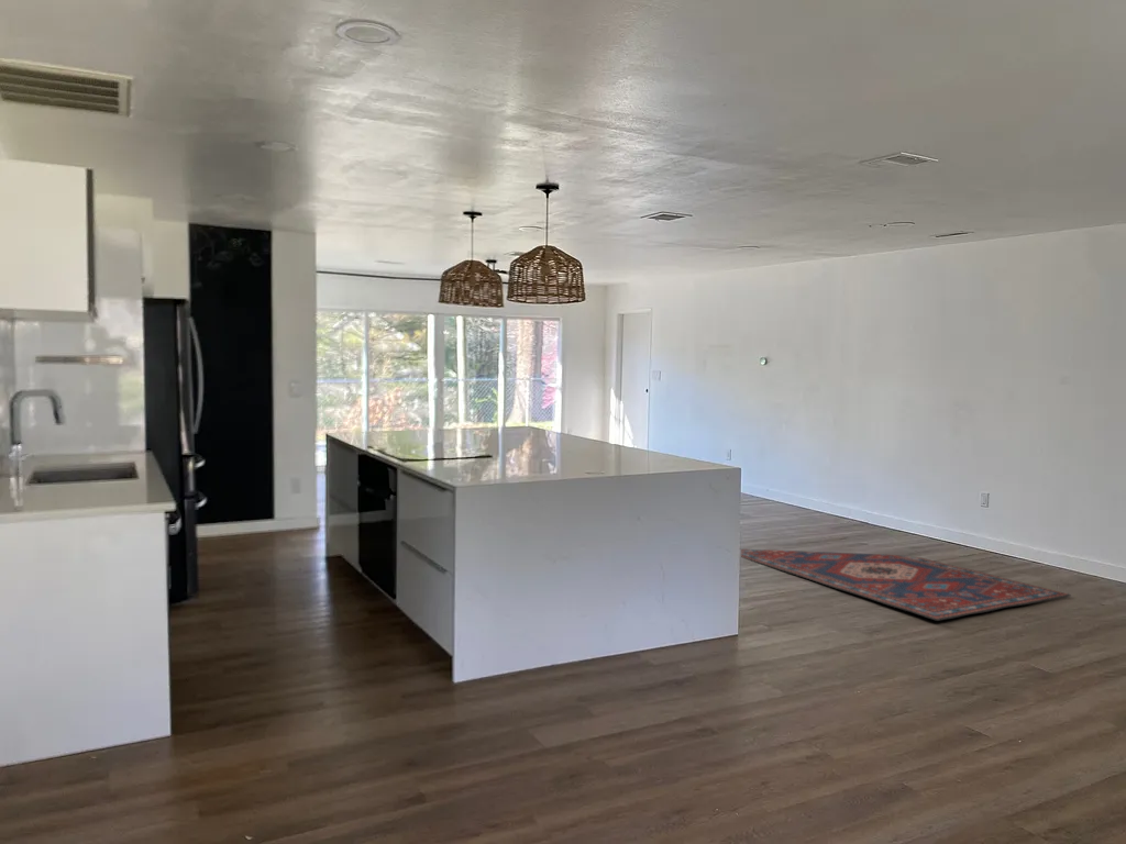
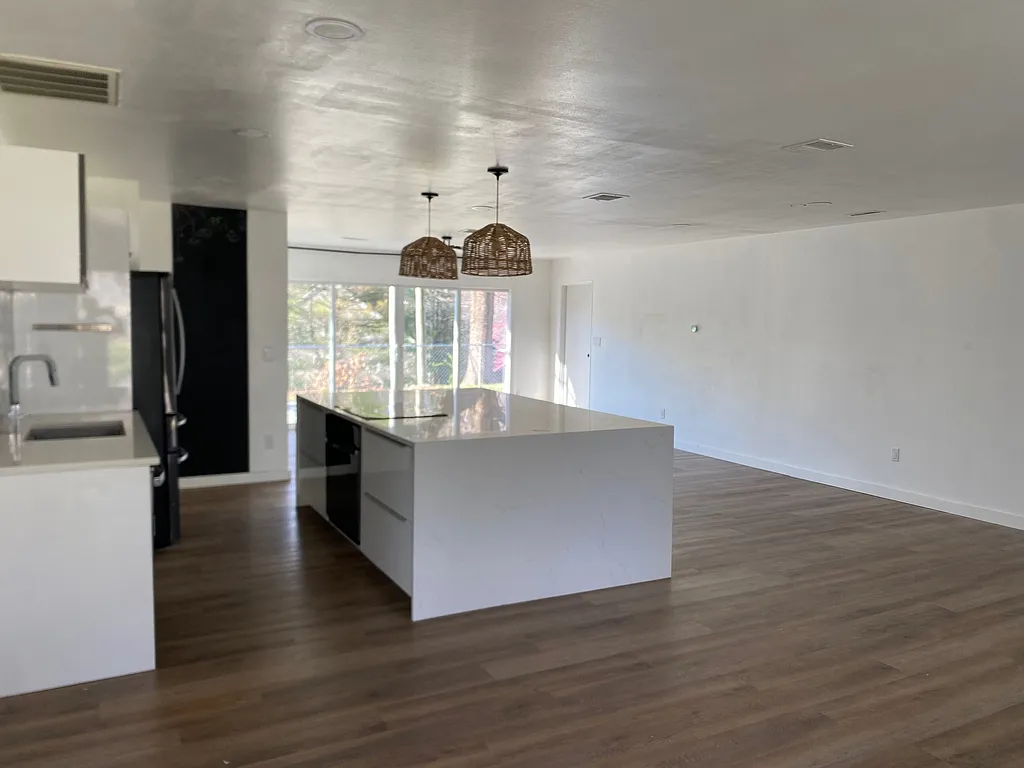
- rug (880, 570)
